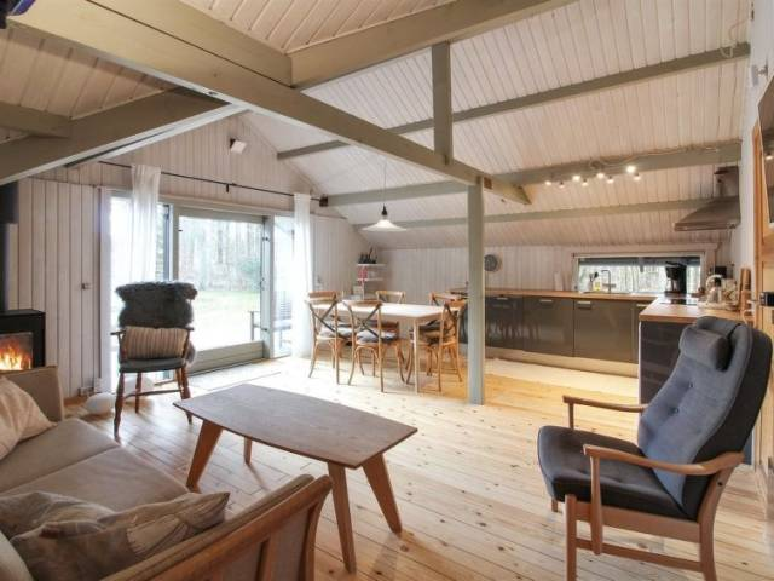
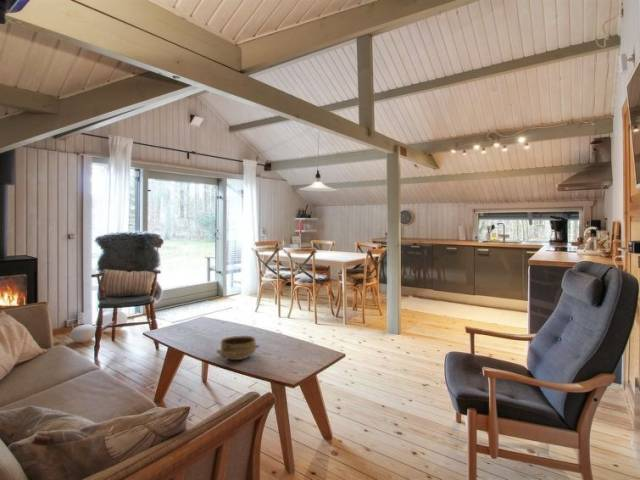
+ ceramic bowl (238, 348)
